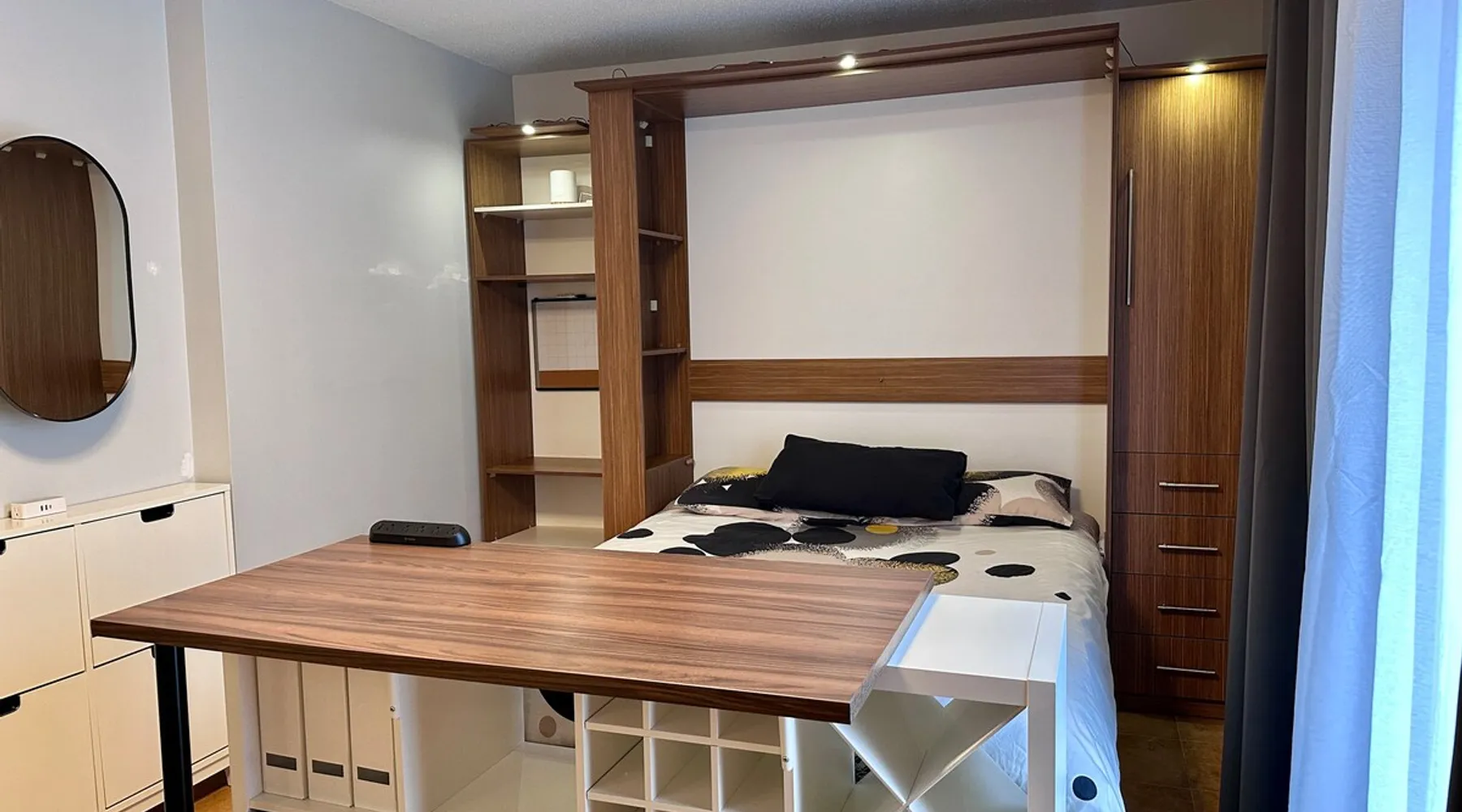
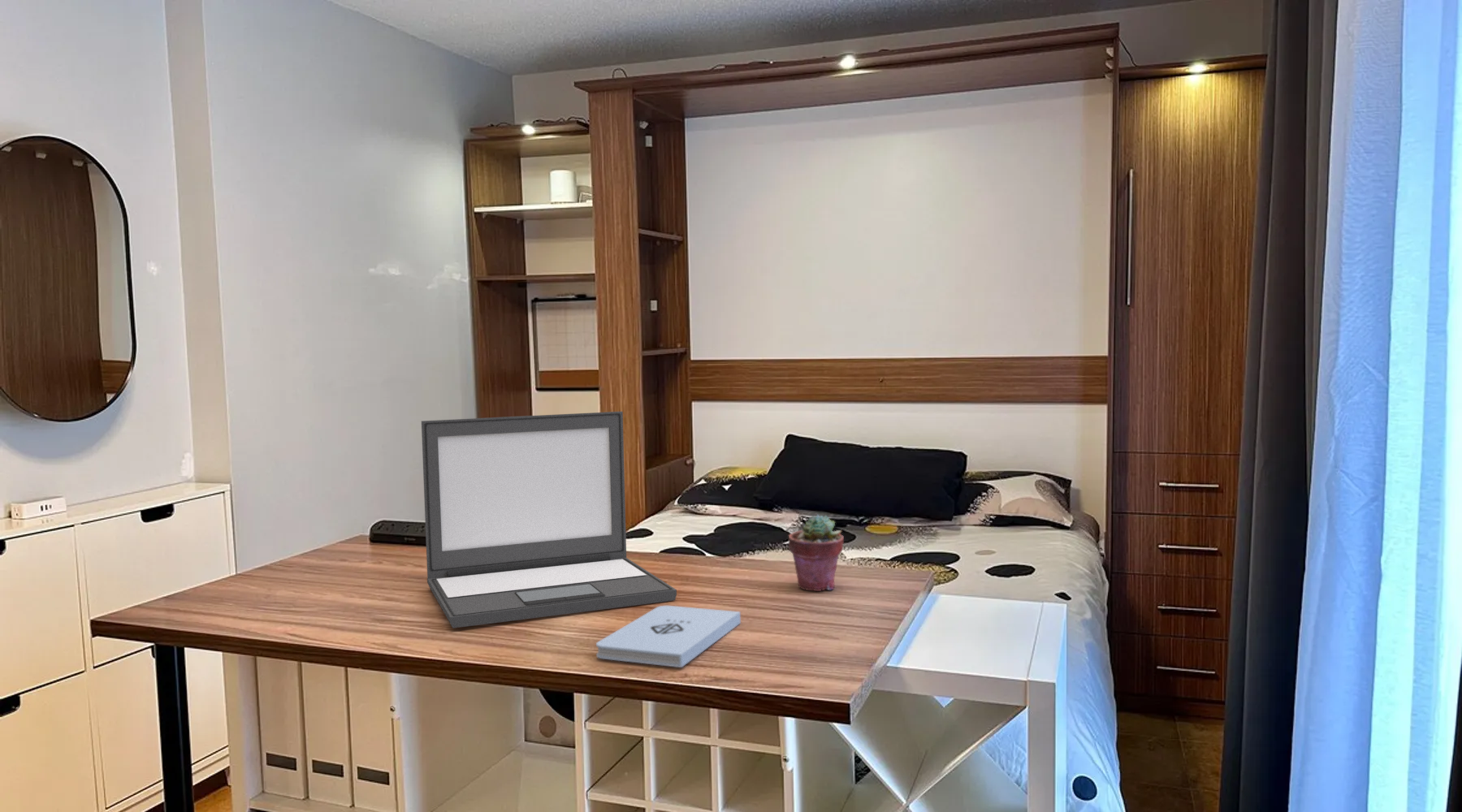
+ potted succulent (815, 551)
+ laptop (545, 508)
+ notepad (670, 633)
